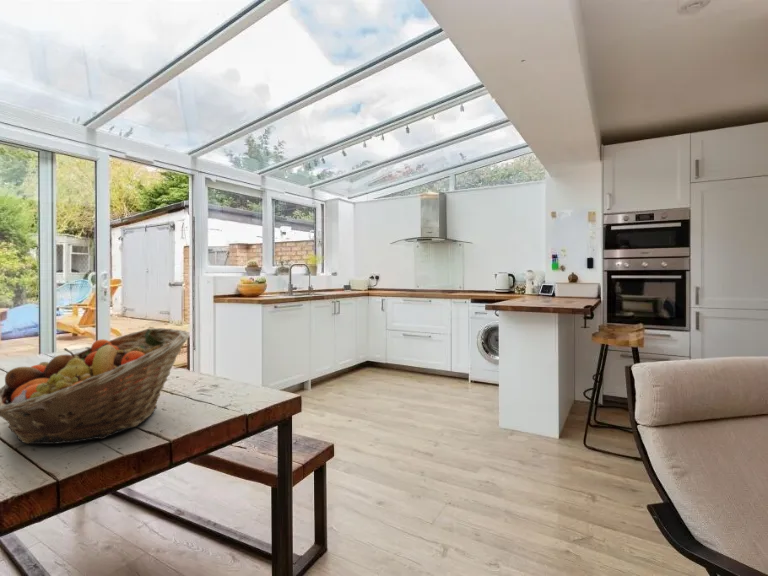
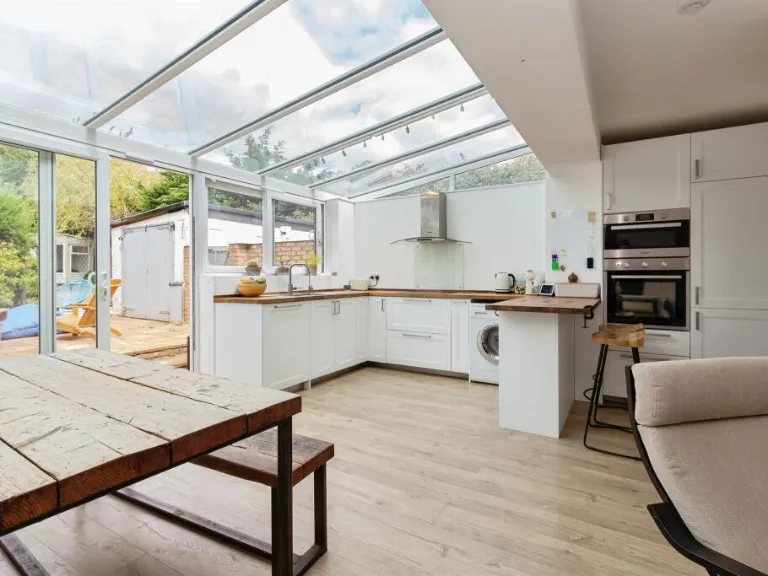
- fruit basket (99, 376)
